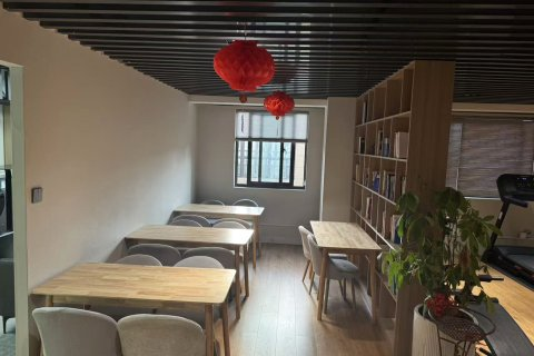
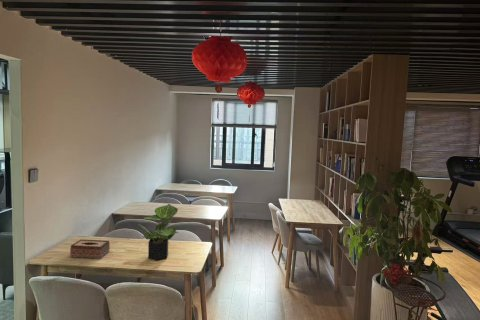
+ potted plant (162, 232)
+ tissue box (90, 248)
